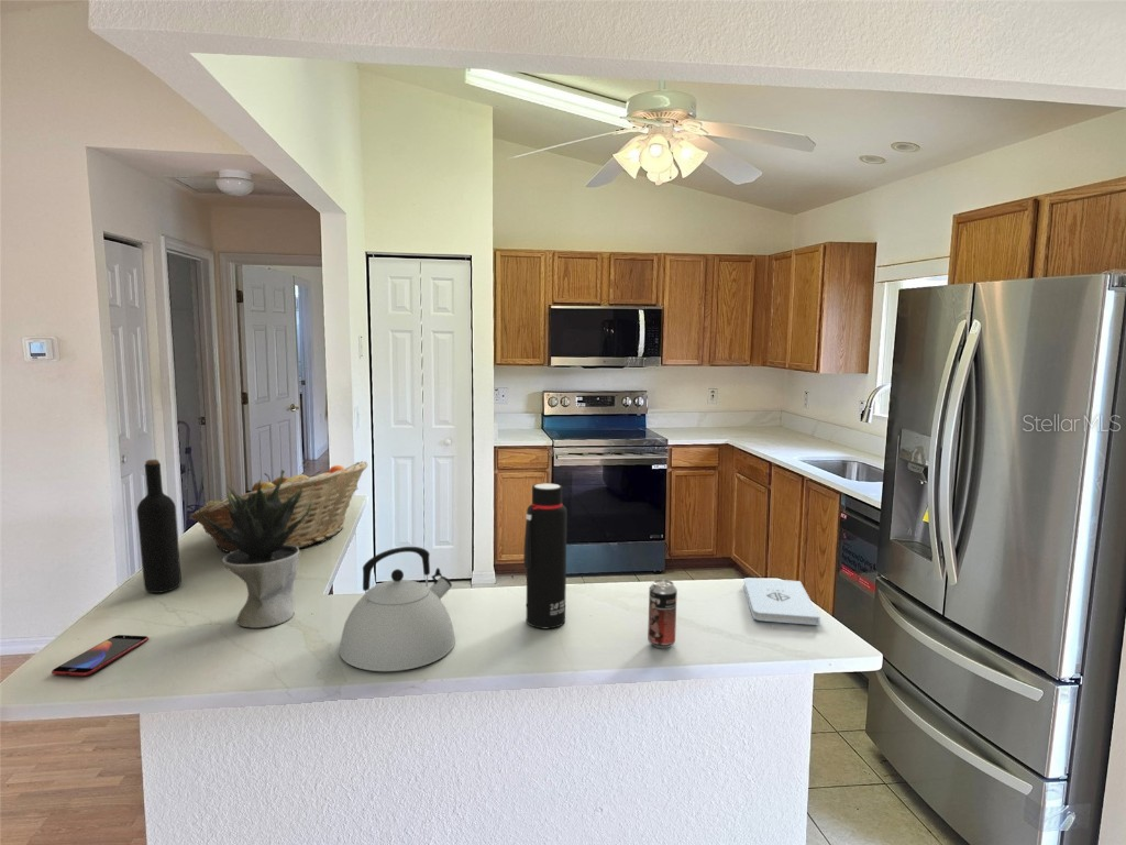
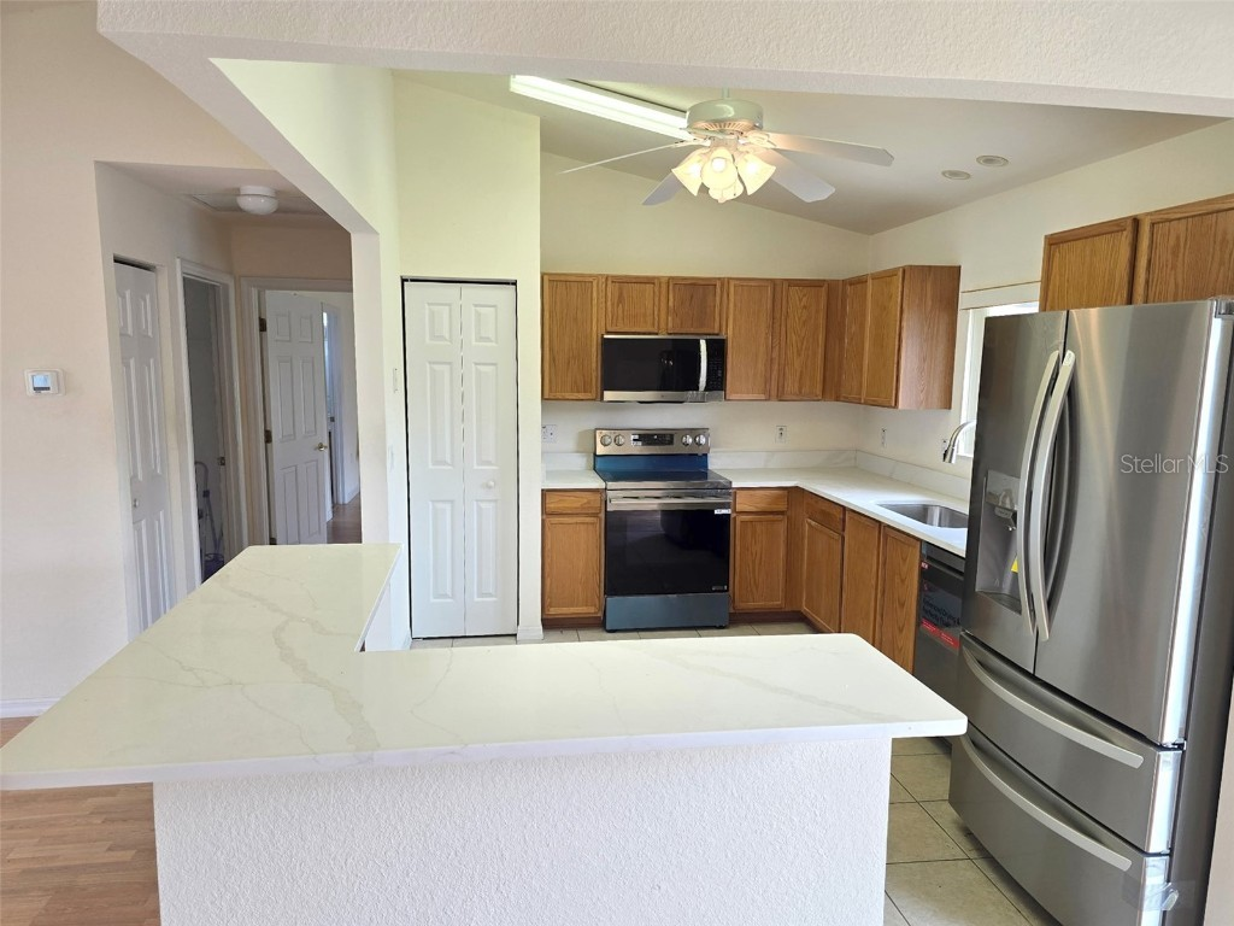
- kettle (399, 596)
- wine bottle (158, 525)
- beverage can (662, 613)
- notepad (777, 599)
- smartphone (102, 654)
- water bottle (543, 555)
- potted plant (261, 547)
- fruit basket (286, 500)
